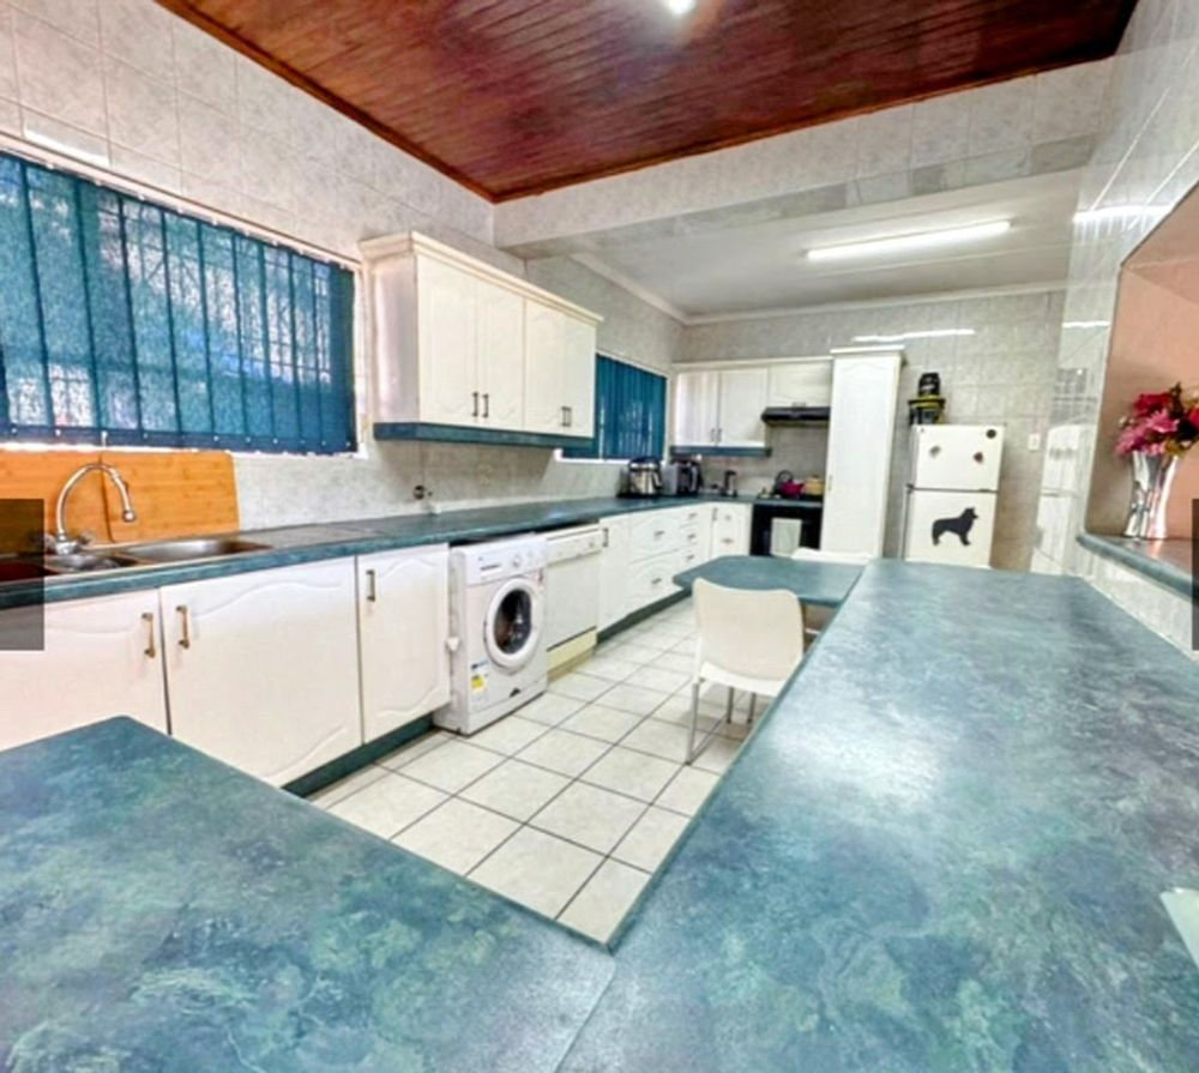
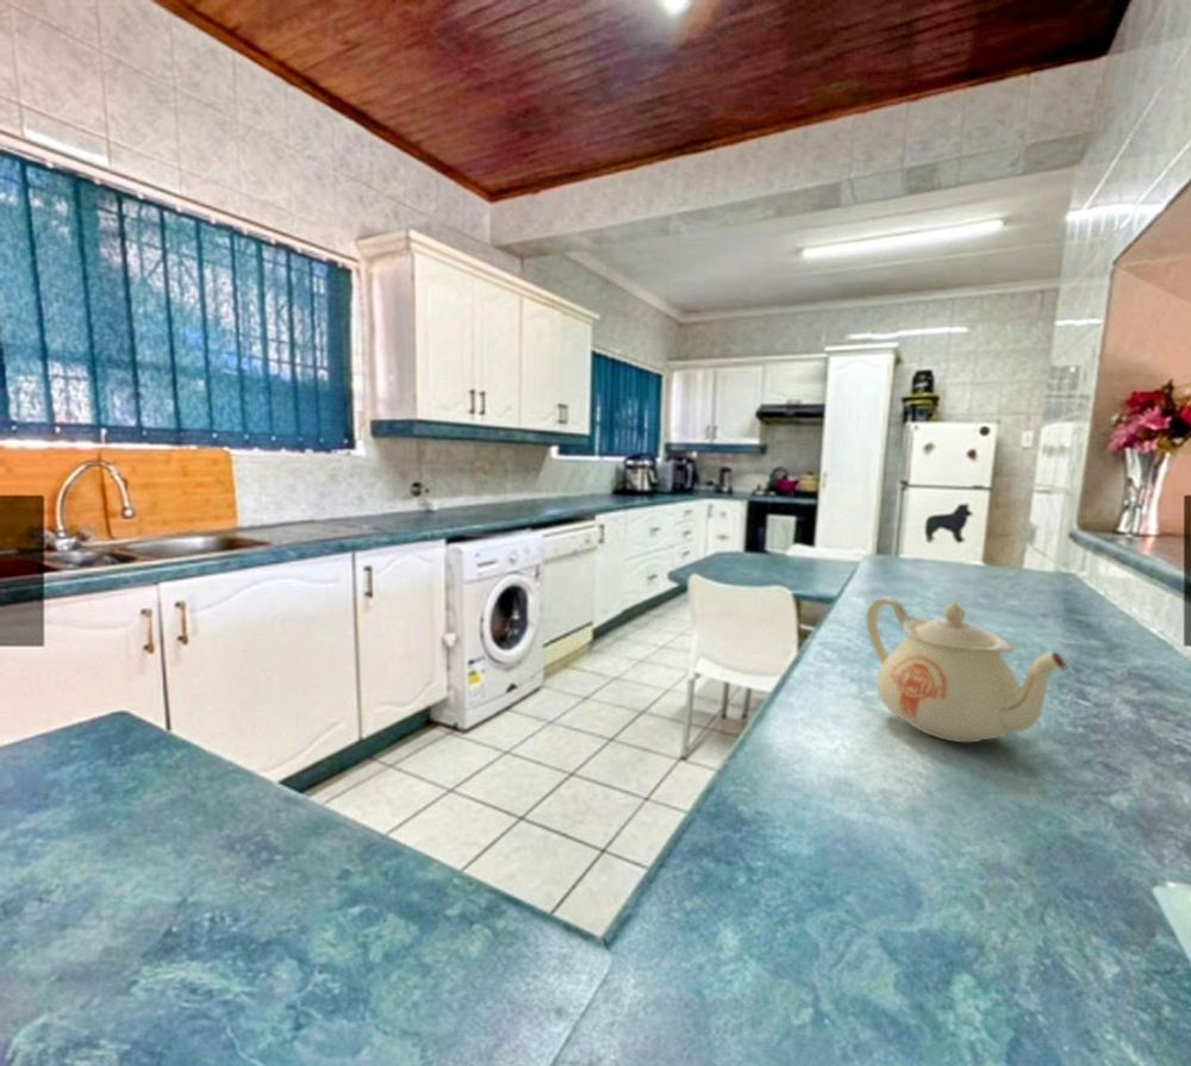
+ teapot (949, 663)
